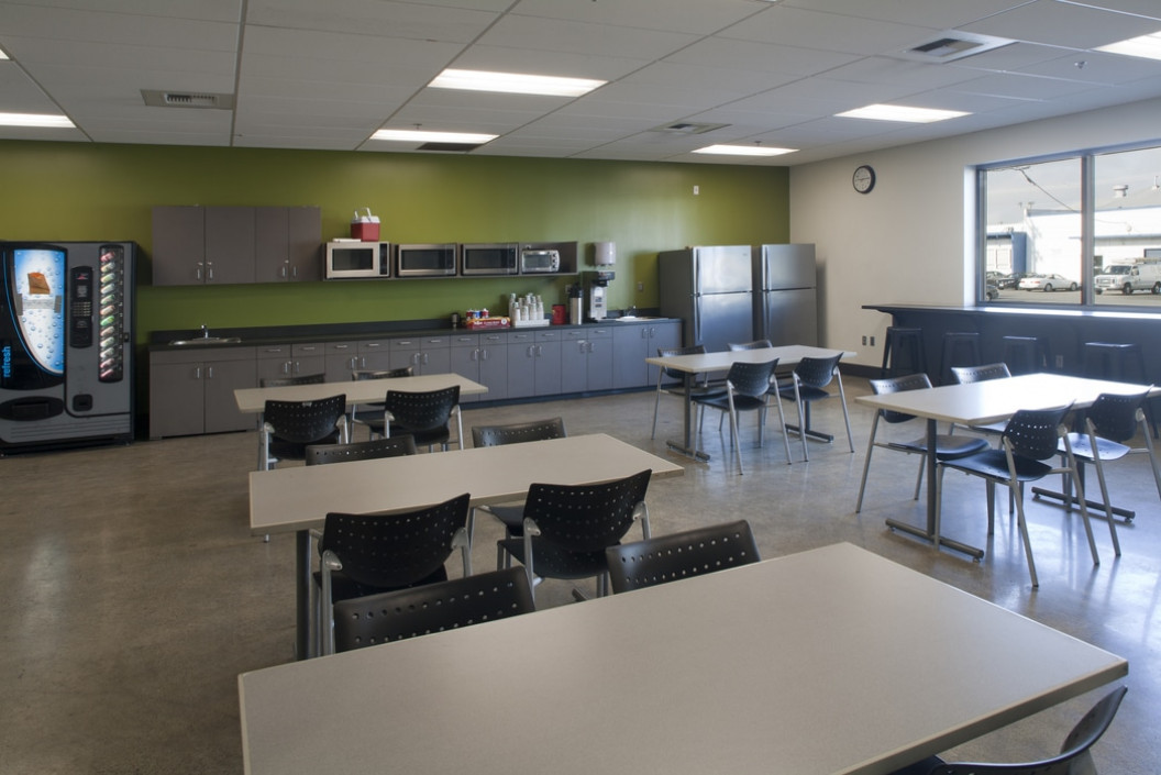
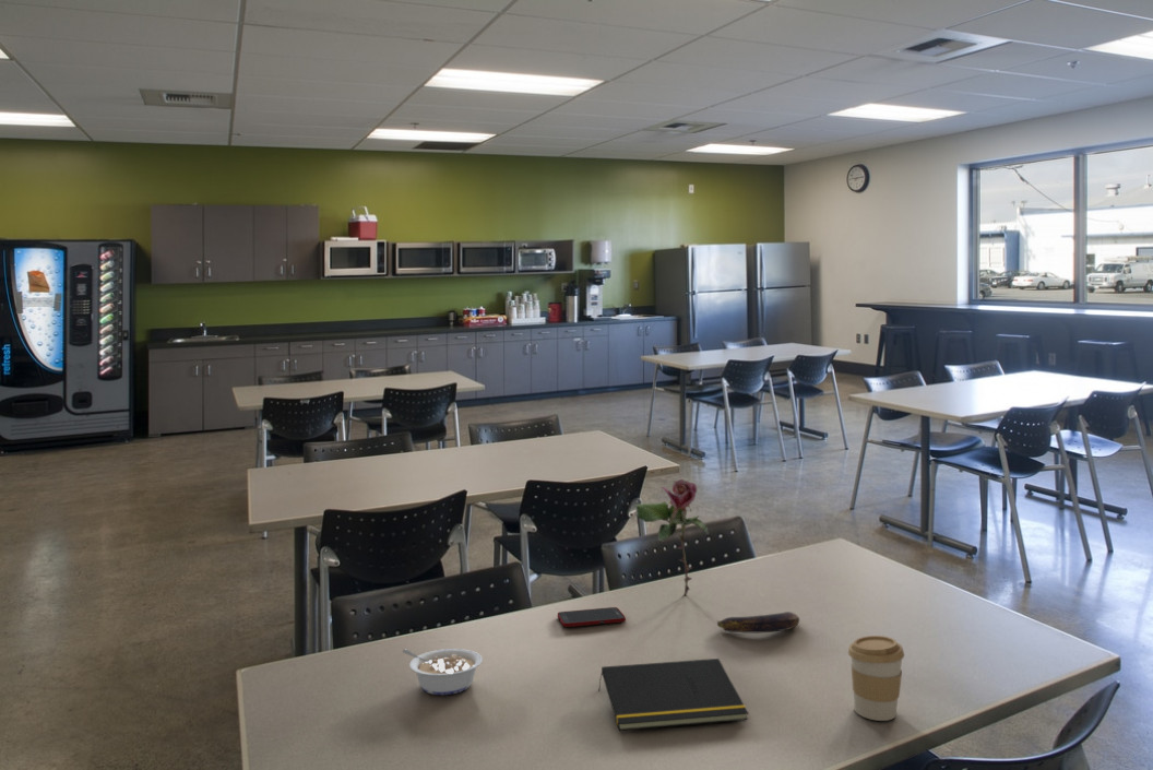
+ notepad (671, 691)
+ coffee cup (876, 675)
+ cell phone (591, 617)
+ flower (670, 535)
+ legume (443, 671)
+ banana (763, 619)
